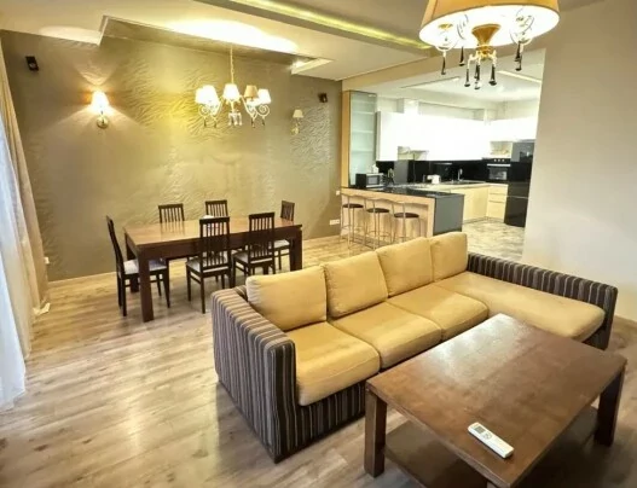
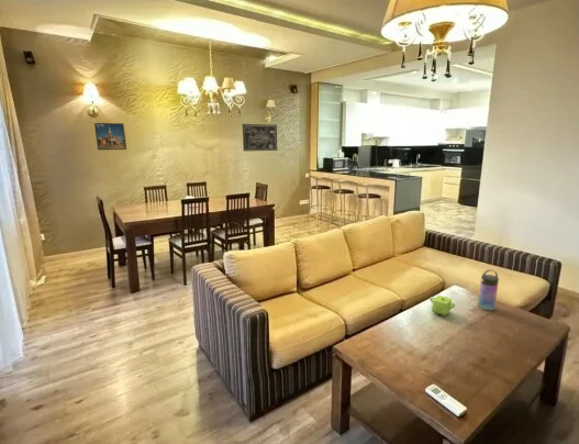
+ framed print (110, 136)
+ wall art (260, 137)
+ teapot (442, 304)
+ water bottle (488, 288)
